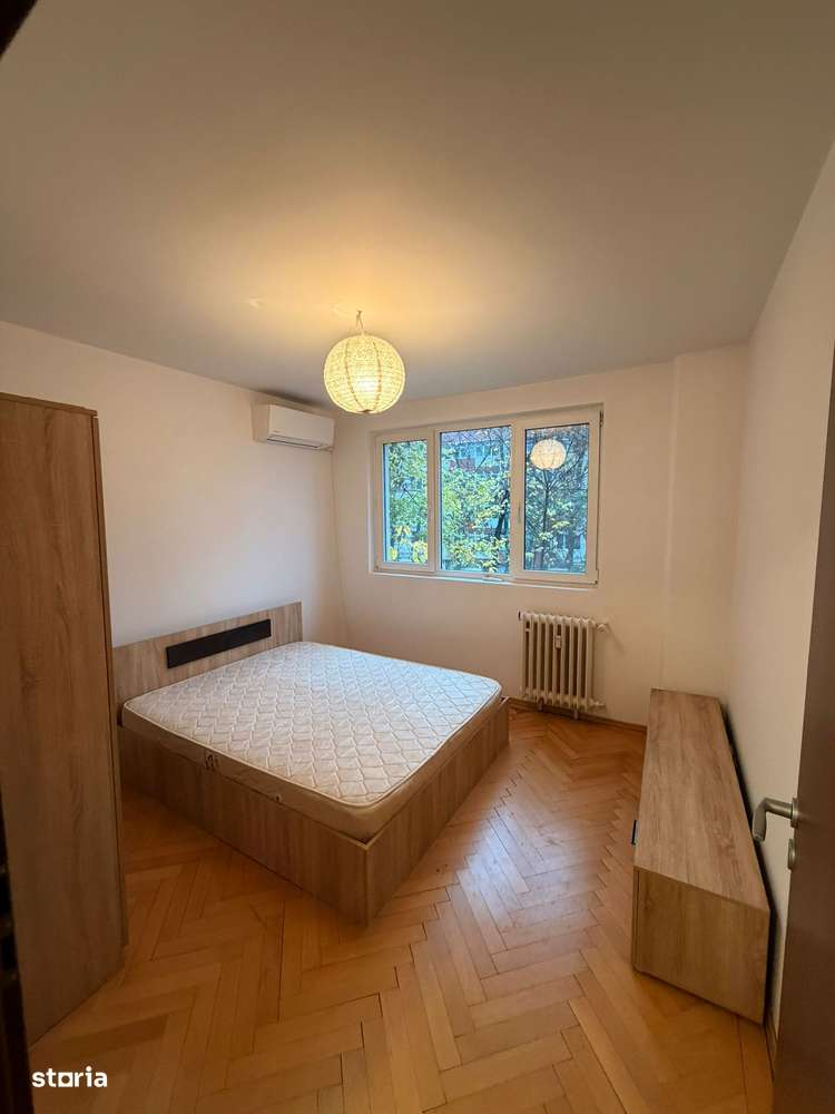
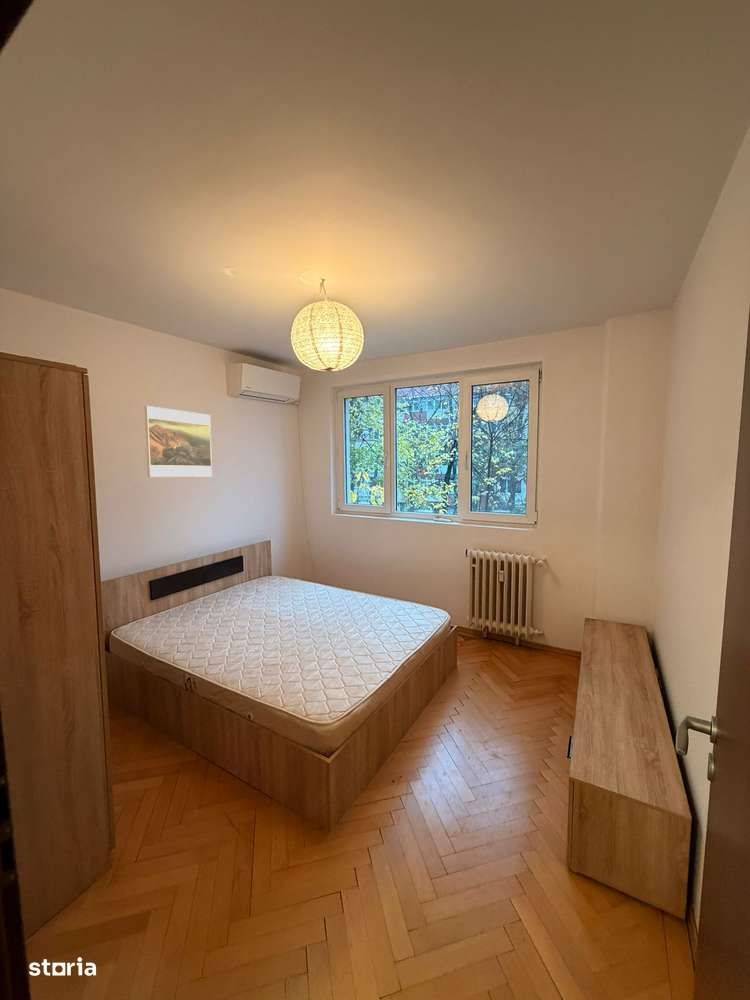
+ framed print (181, 444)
